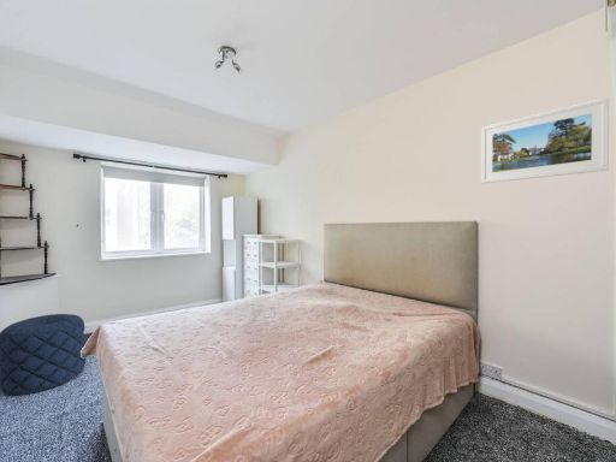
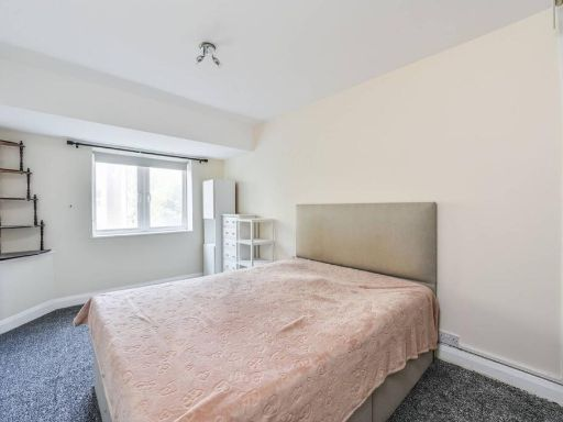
- pouf (45, 349)
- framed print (537, 146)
